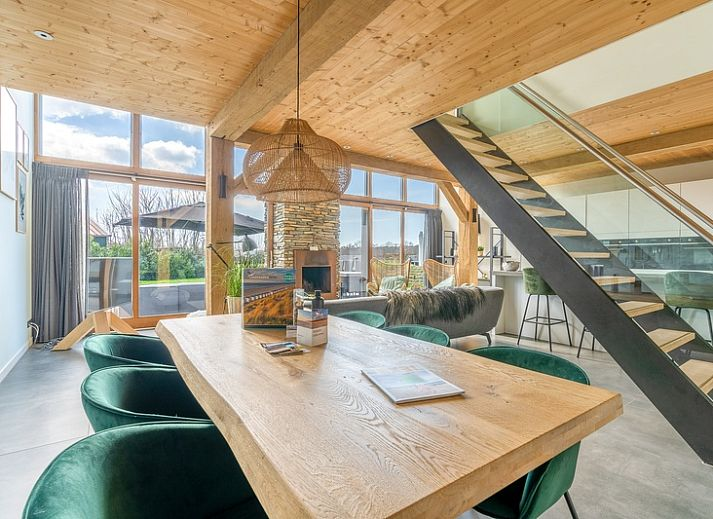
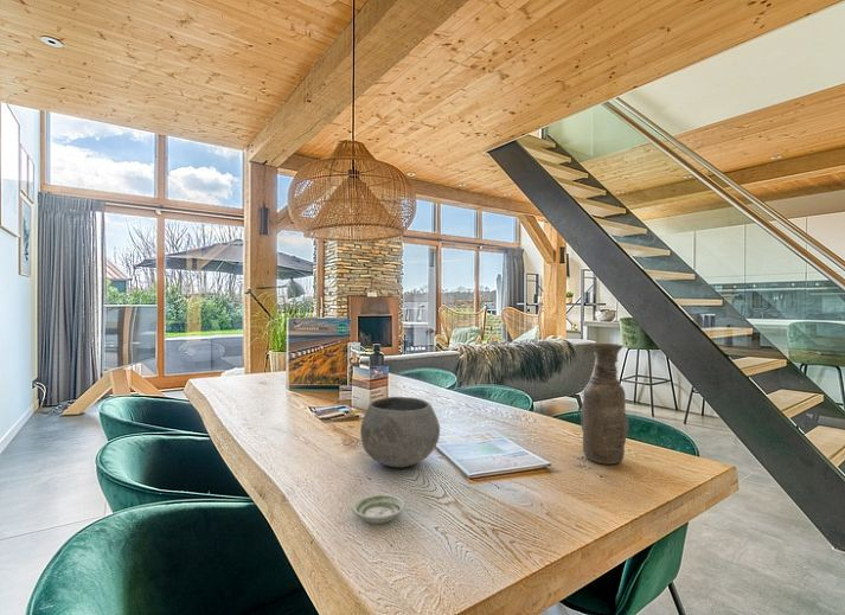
+ vase (604, 402)
+ saucer (378, 511)
+ bowl (399, 433)
